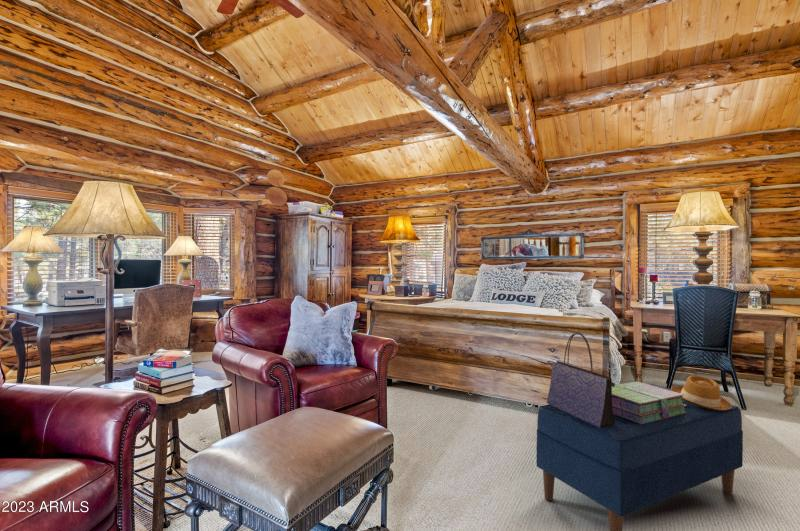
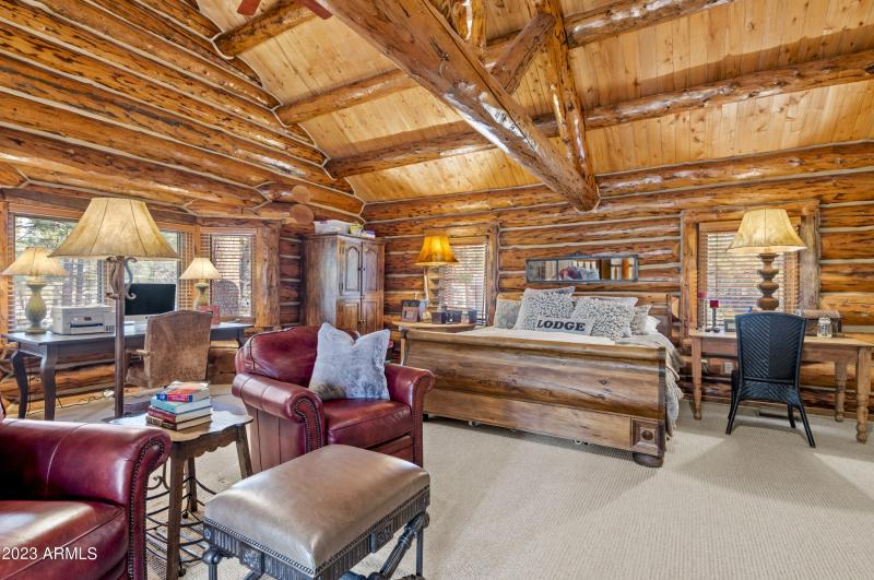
- fedora (699, 392)
- stack of books (637, 399)
- bench (639, 450)
- tote bag (581, 373)
